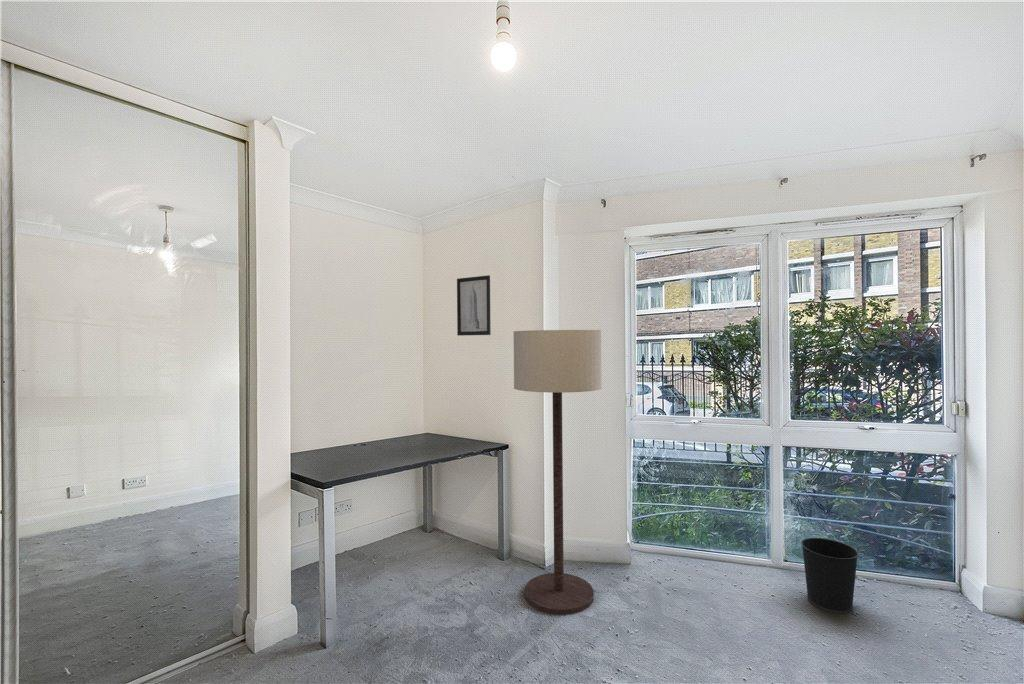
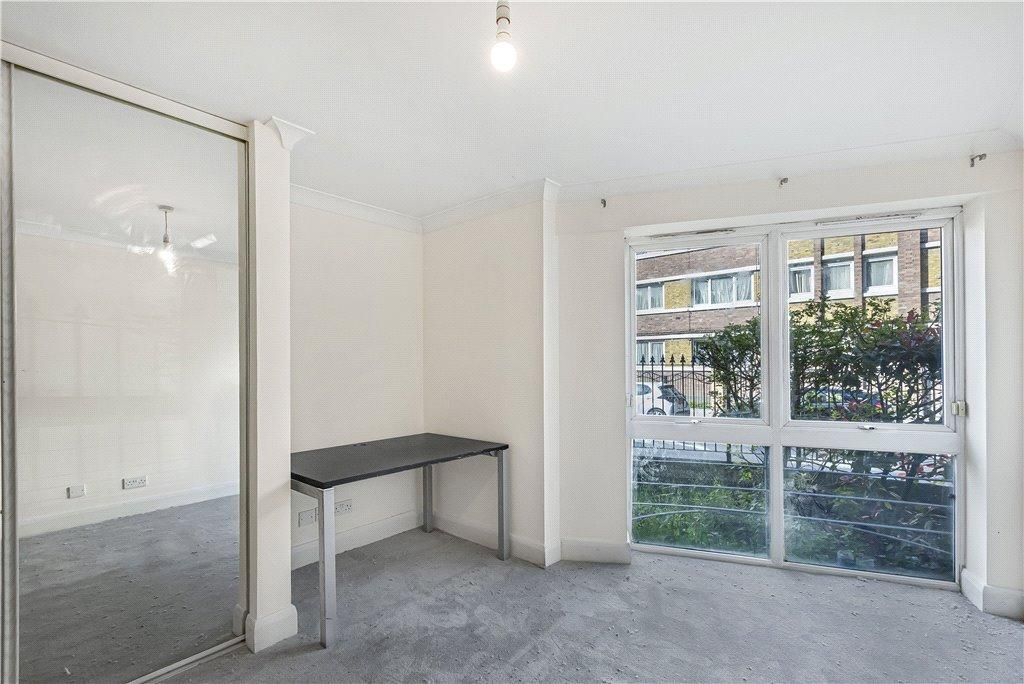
- floor lamp (557, 463)
- wall art (473, 306)
- wastebasket (829, 575)
